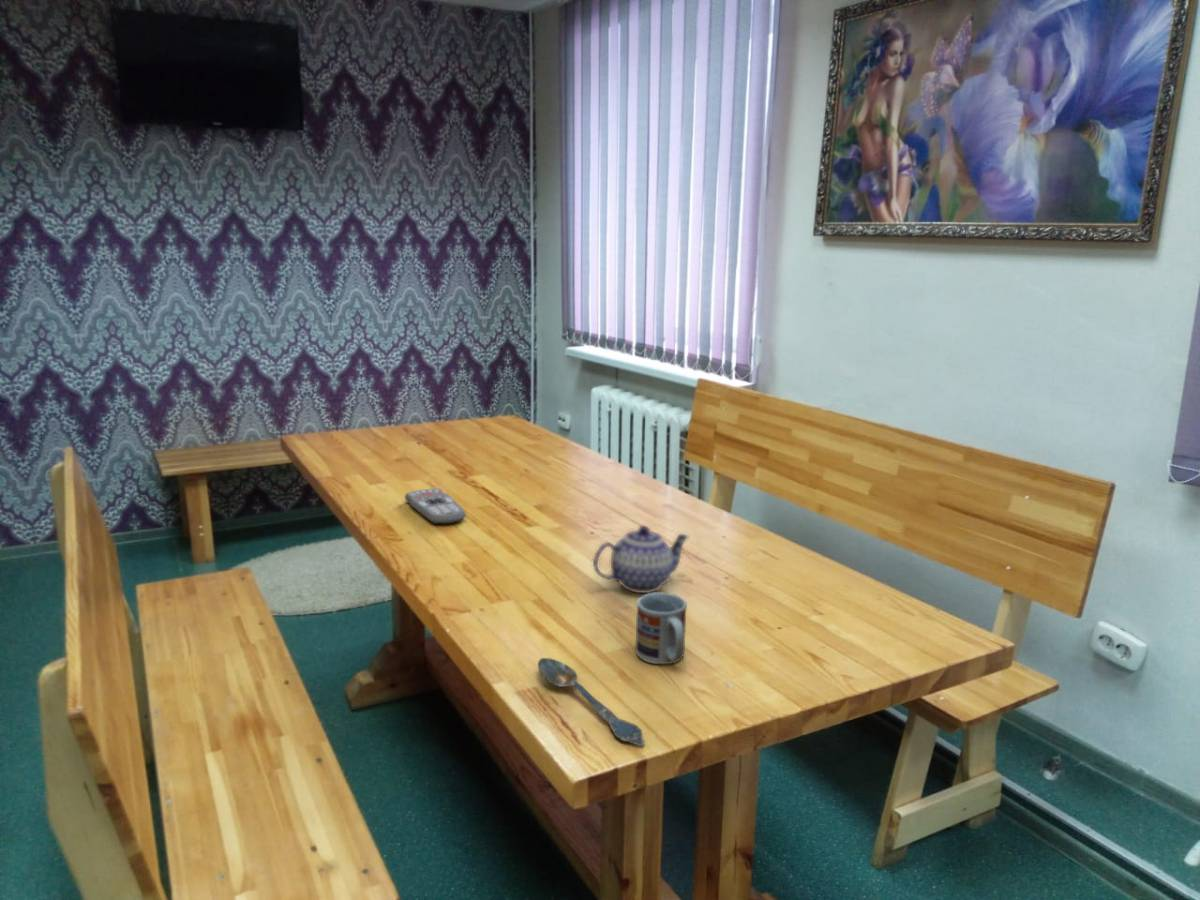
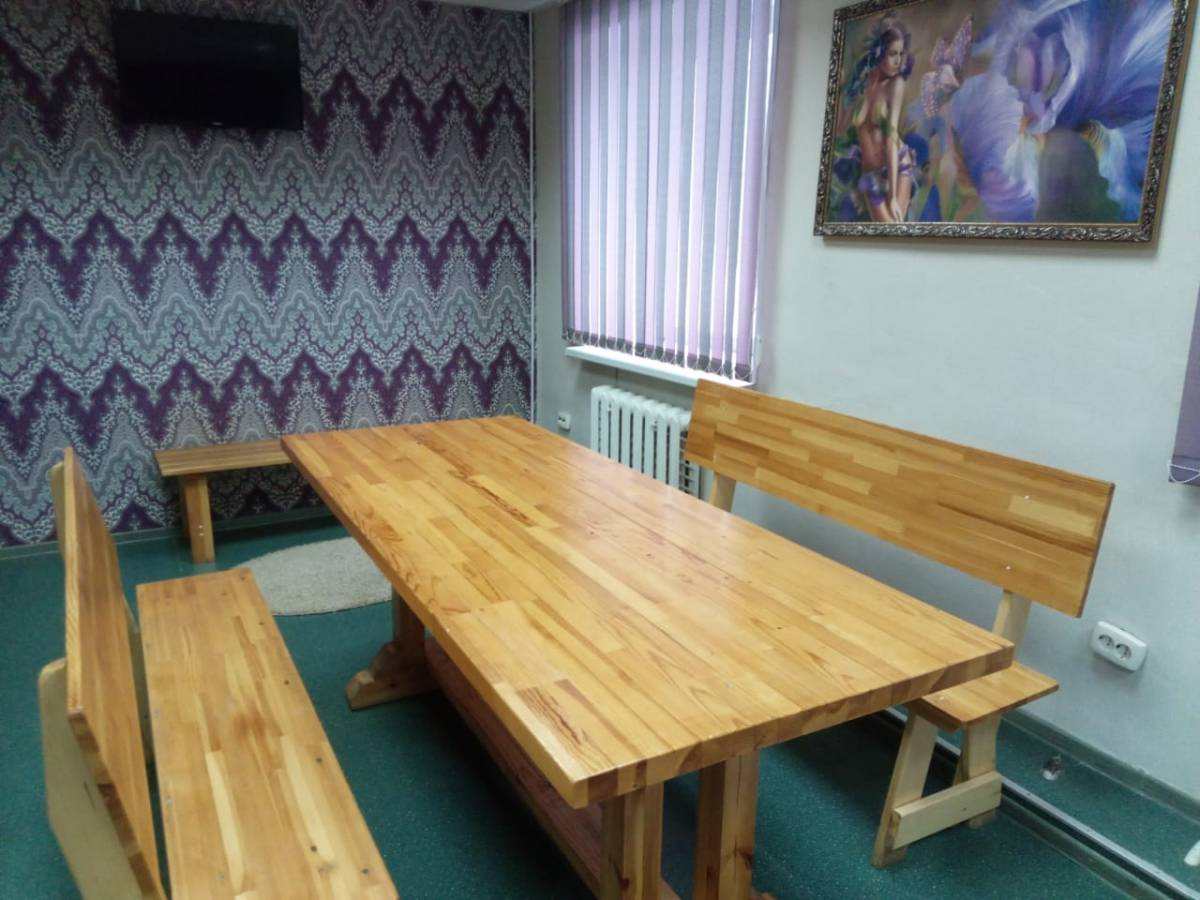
- cup (665, 631)
- remote control (436, 506)
- teapot (642, 556)
- spoon (588, 698)
